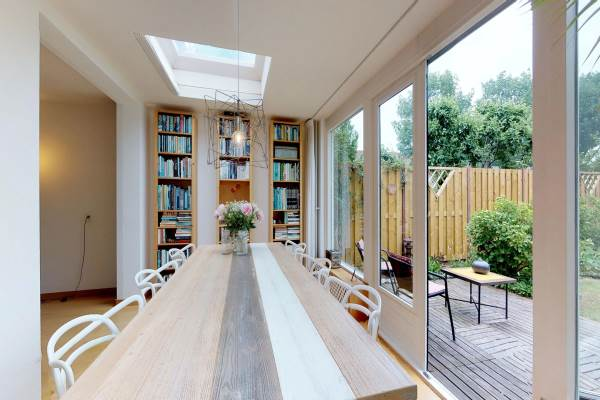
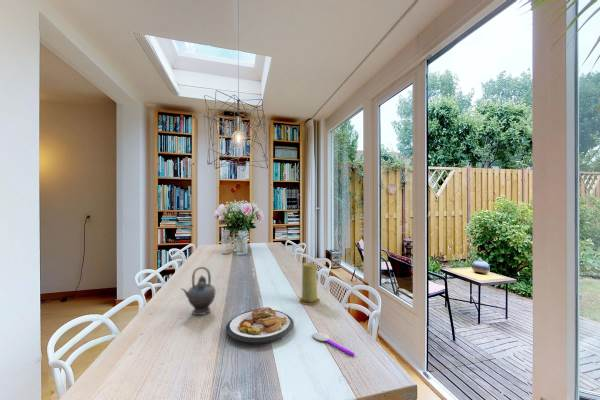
+ teapot (198, 289)
+ plate (260, 322)
+ candle (309, 282)
+ spoon (332, 342)
